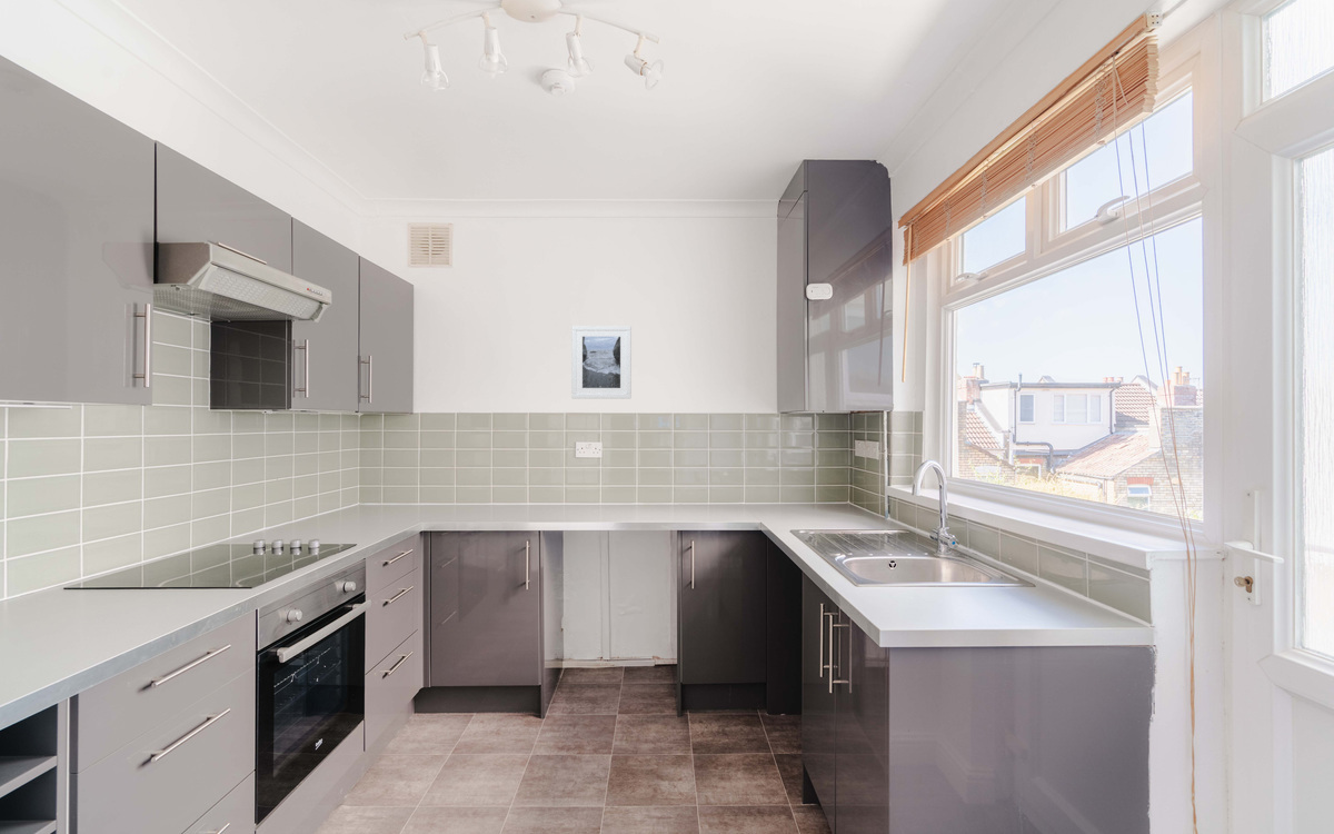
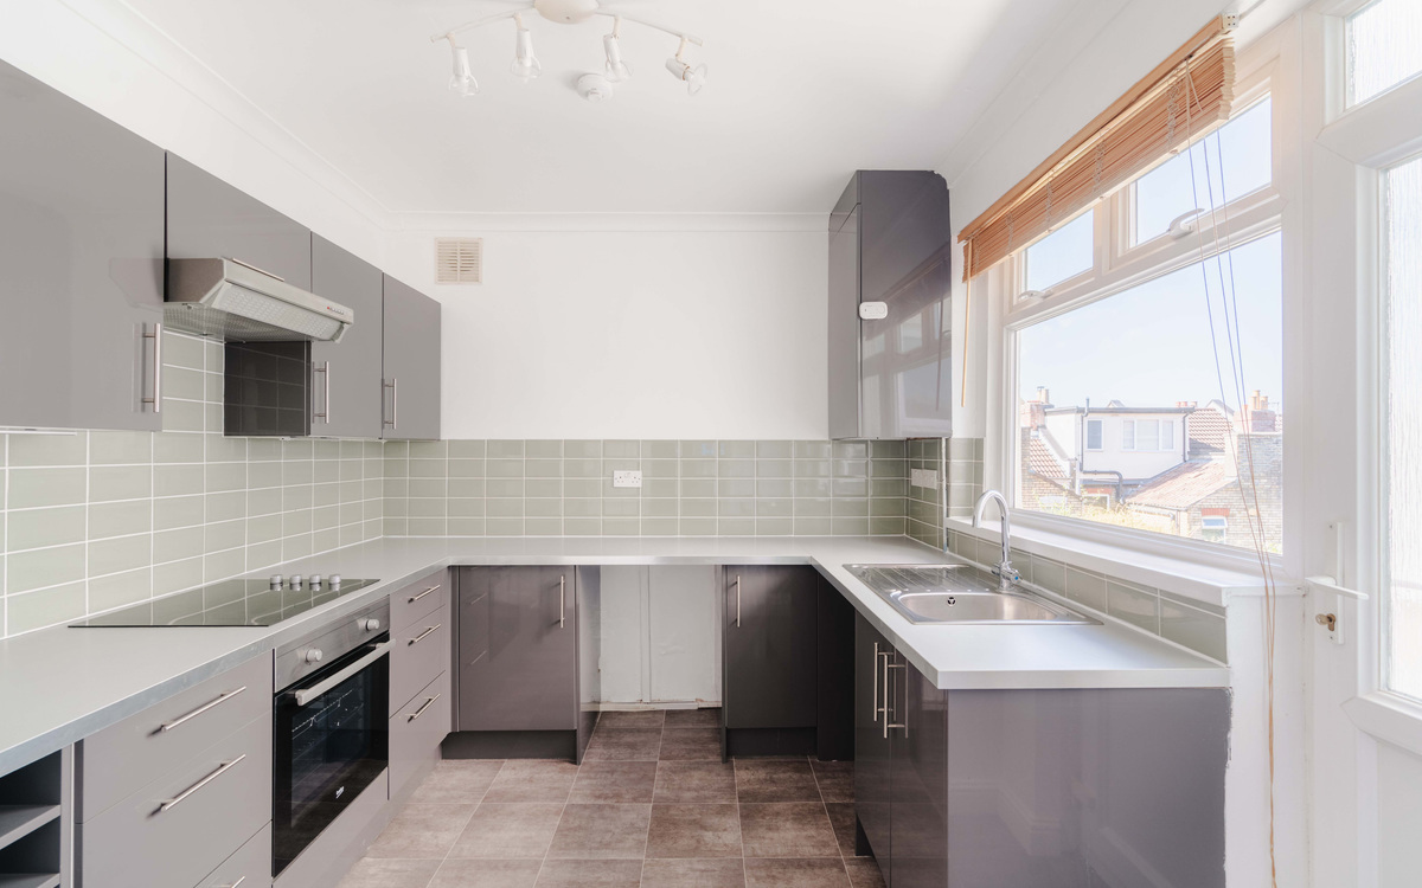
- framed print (601, 361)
